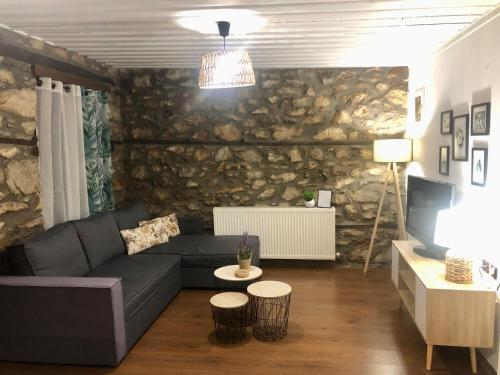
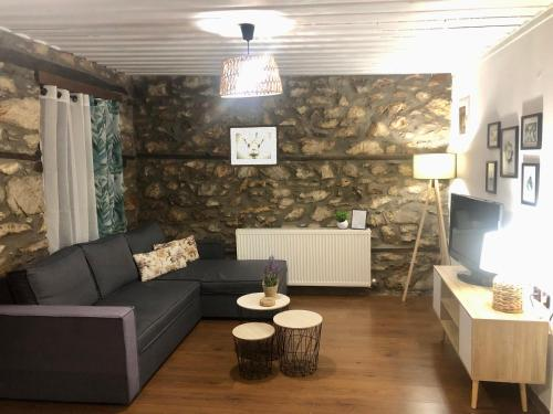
+ wall art (253, 146)
